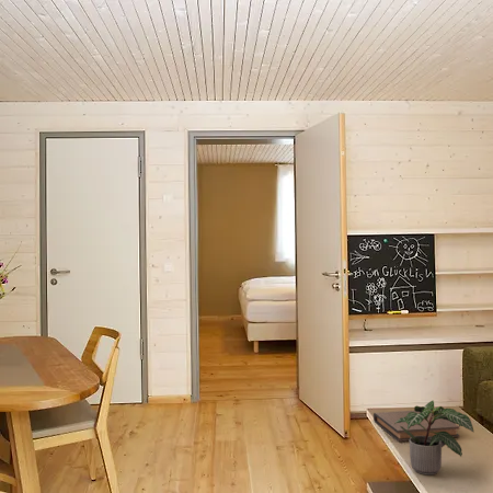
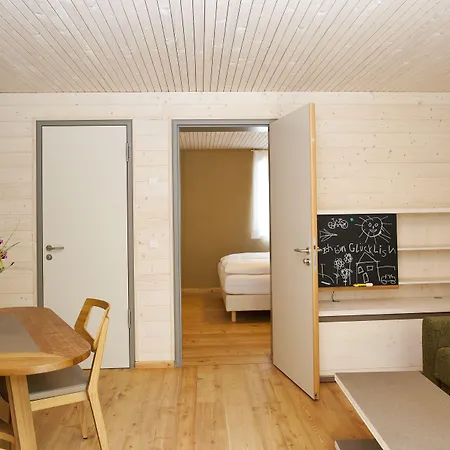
- book (414, 425)
- potted plant (433, 437)
